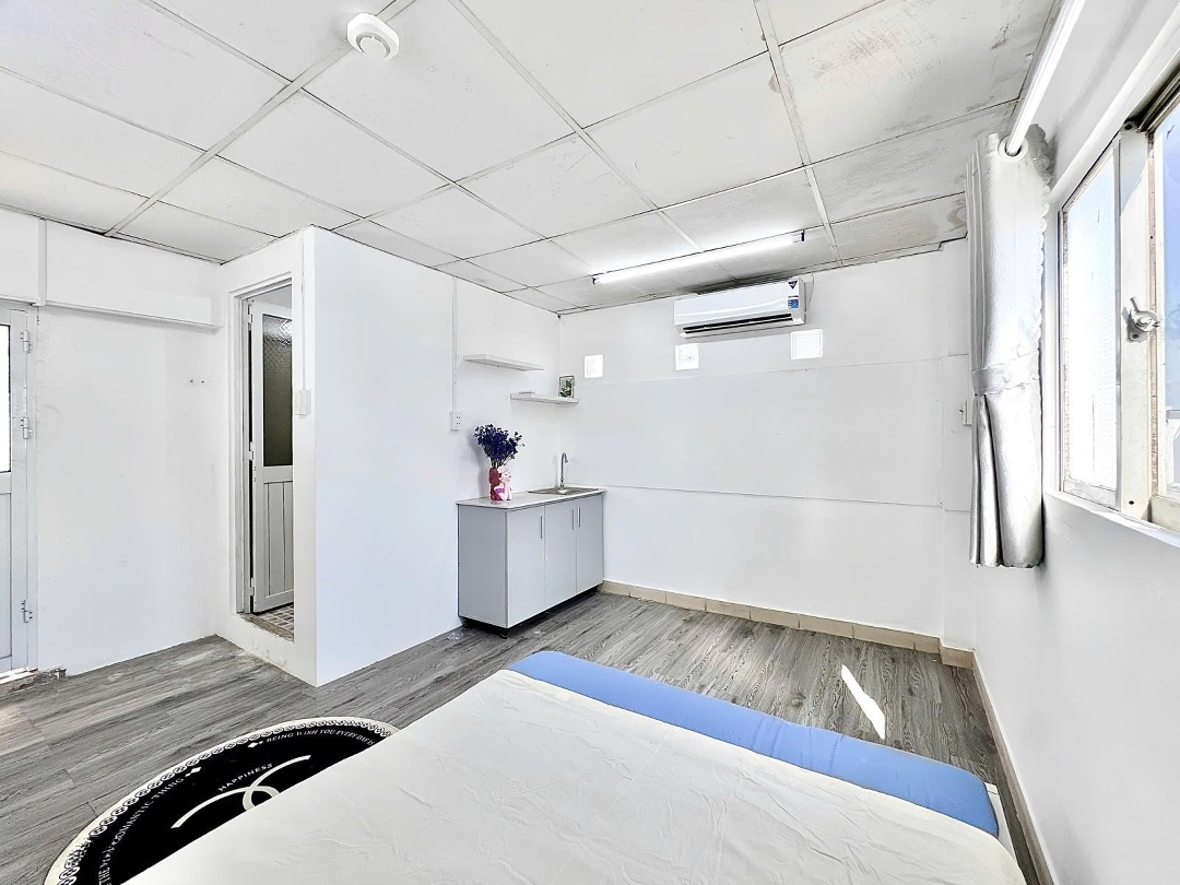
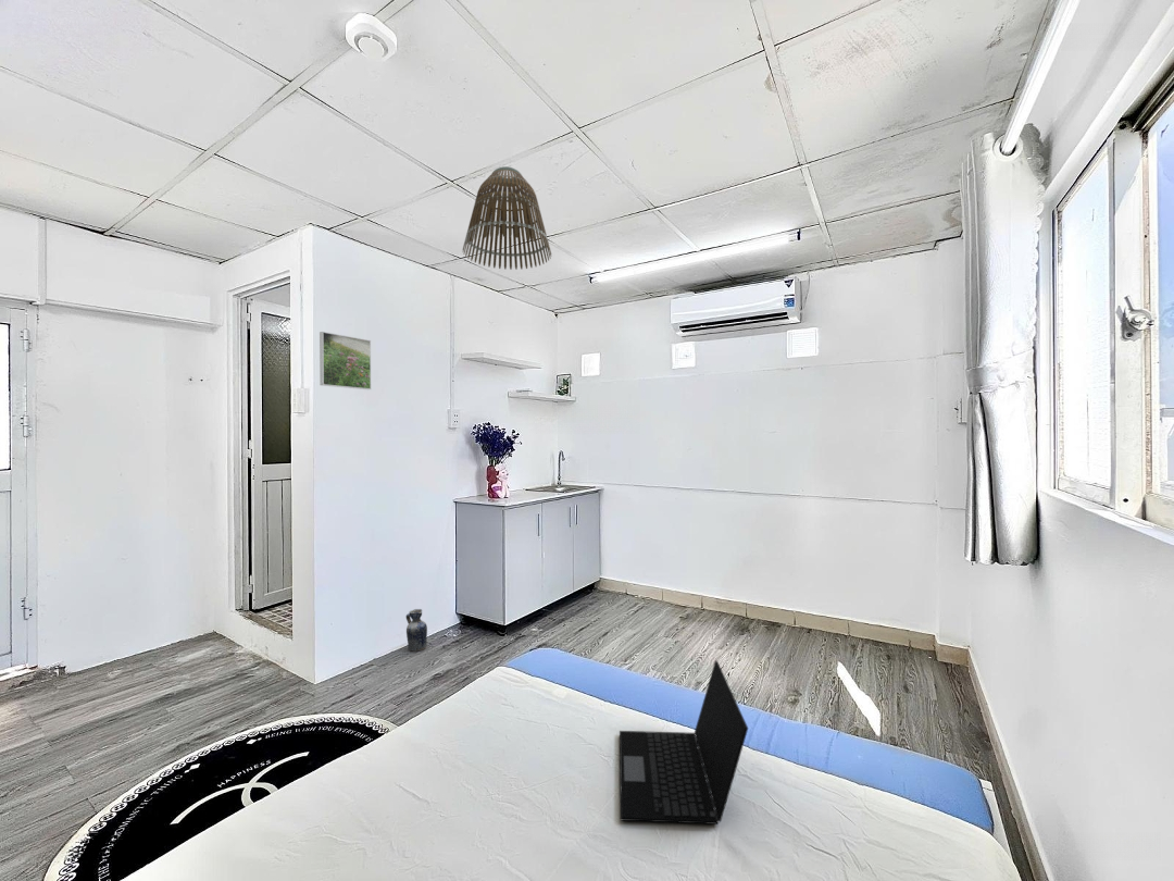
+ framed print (346, 361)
+ lamp shade (505, 213)
+ laptop (675, 732)
+ ceramic jug (415, 629)
